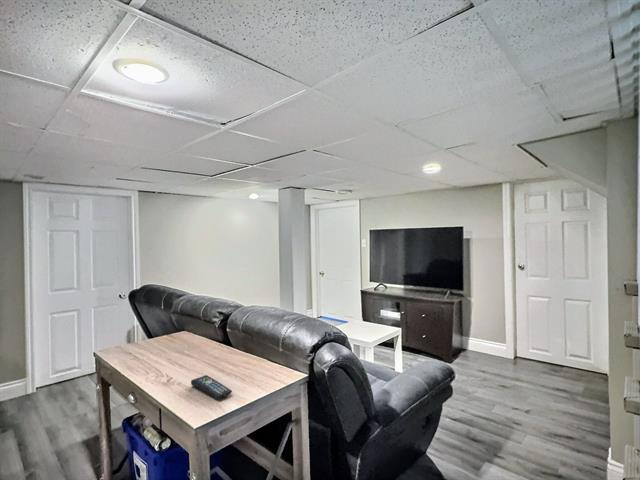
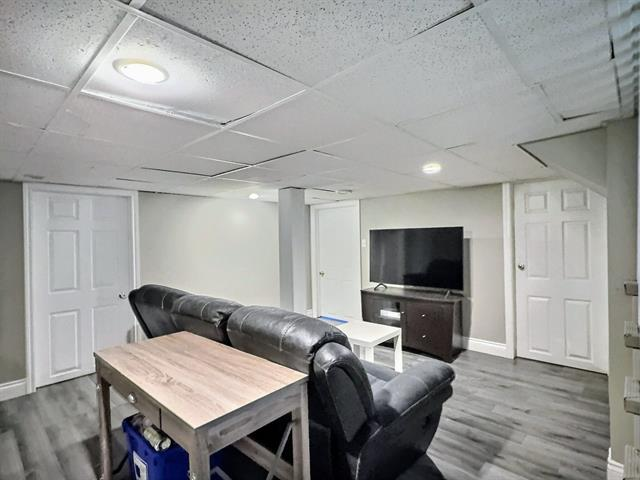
- remote control (210, 386)
